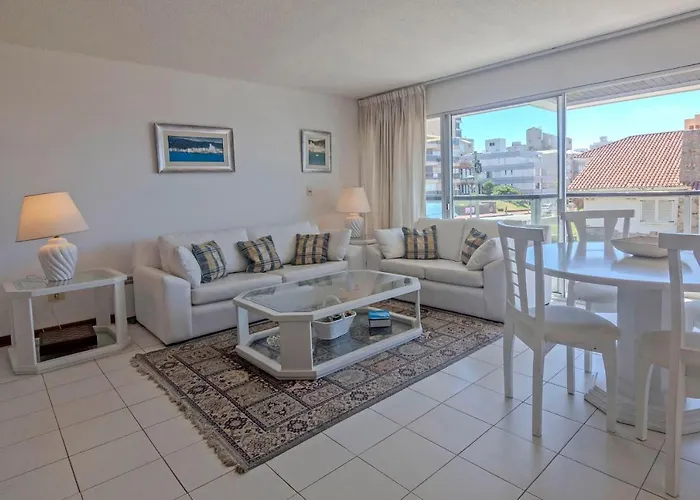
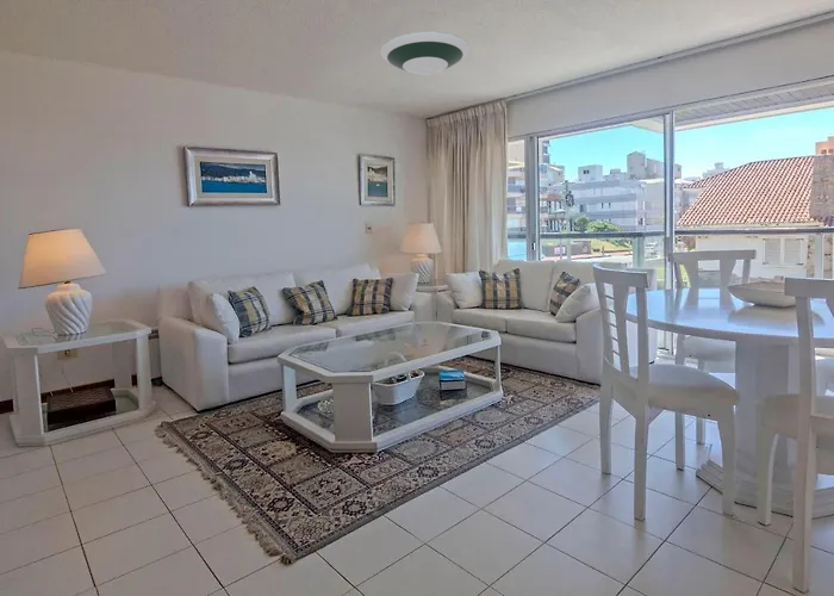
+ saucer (424, 62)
